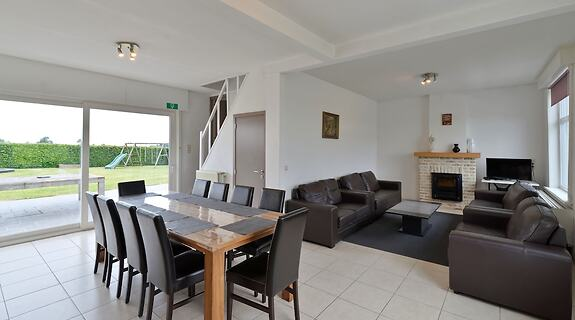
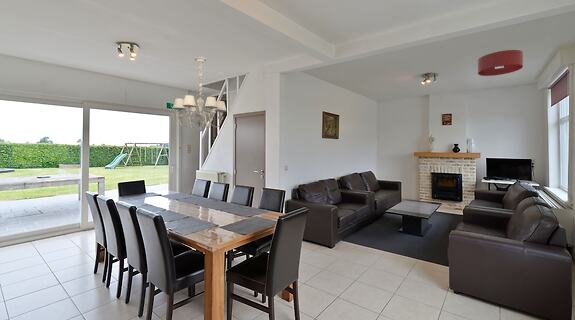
+ ceiling light fixture (499, 63)
+ chandelier (200, 94)
